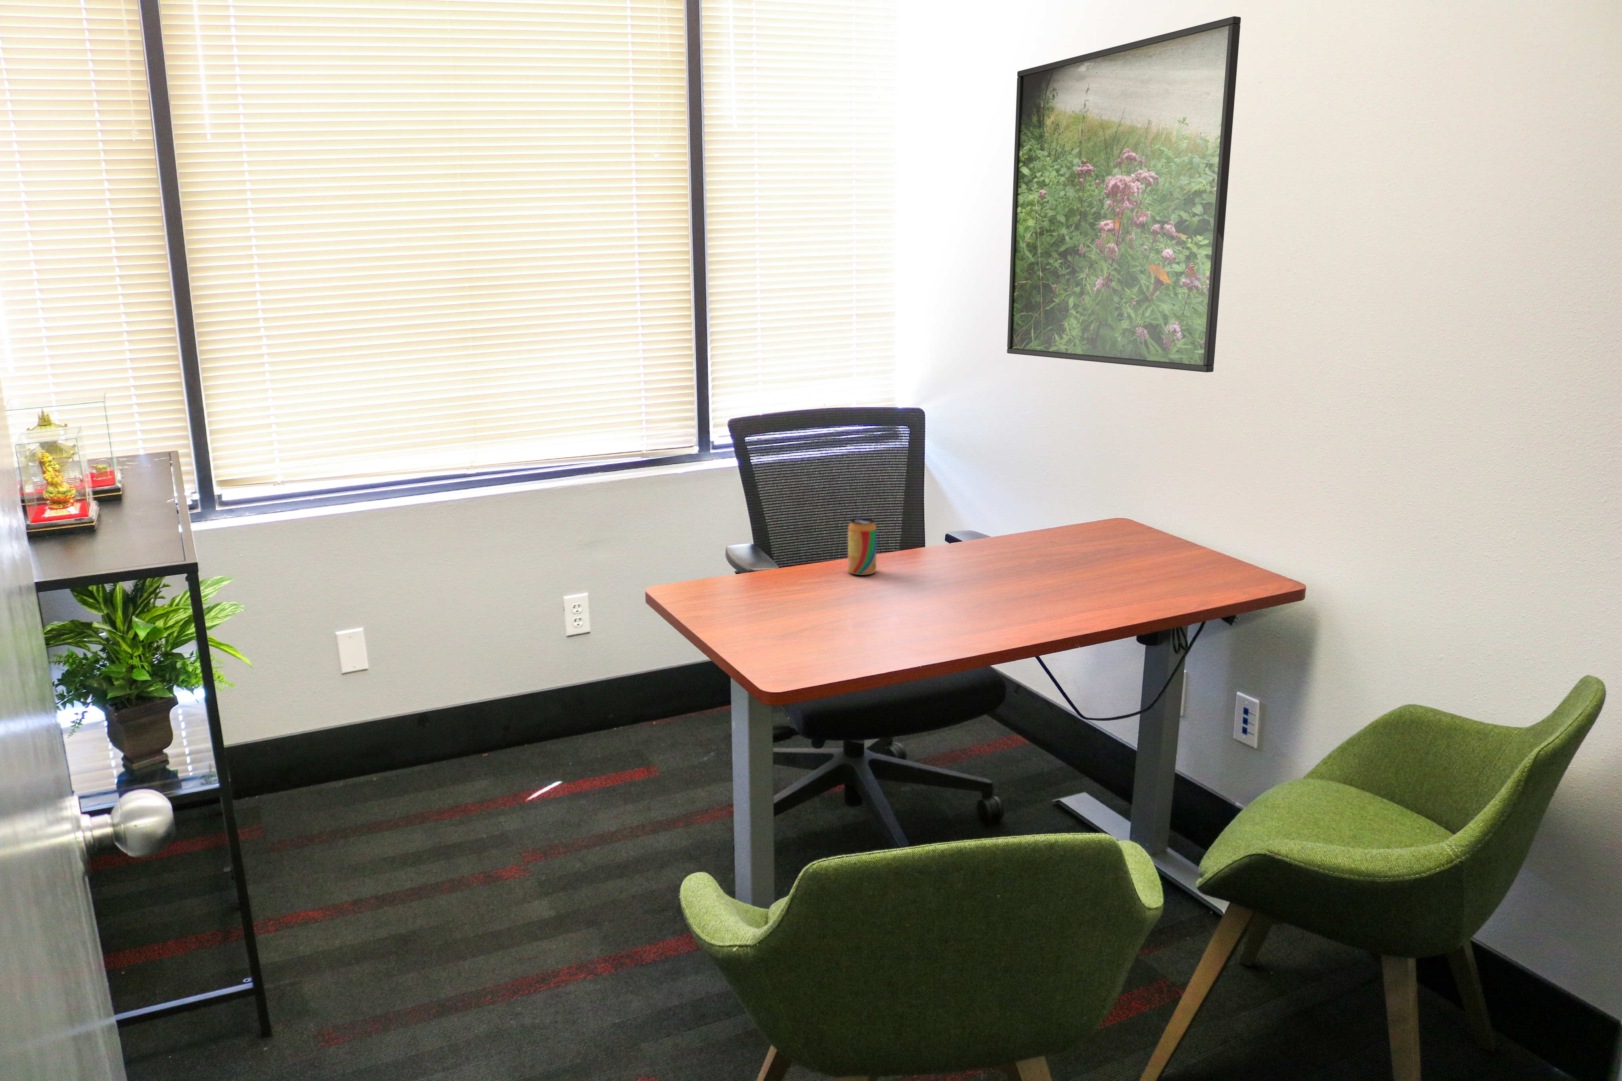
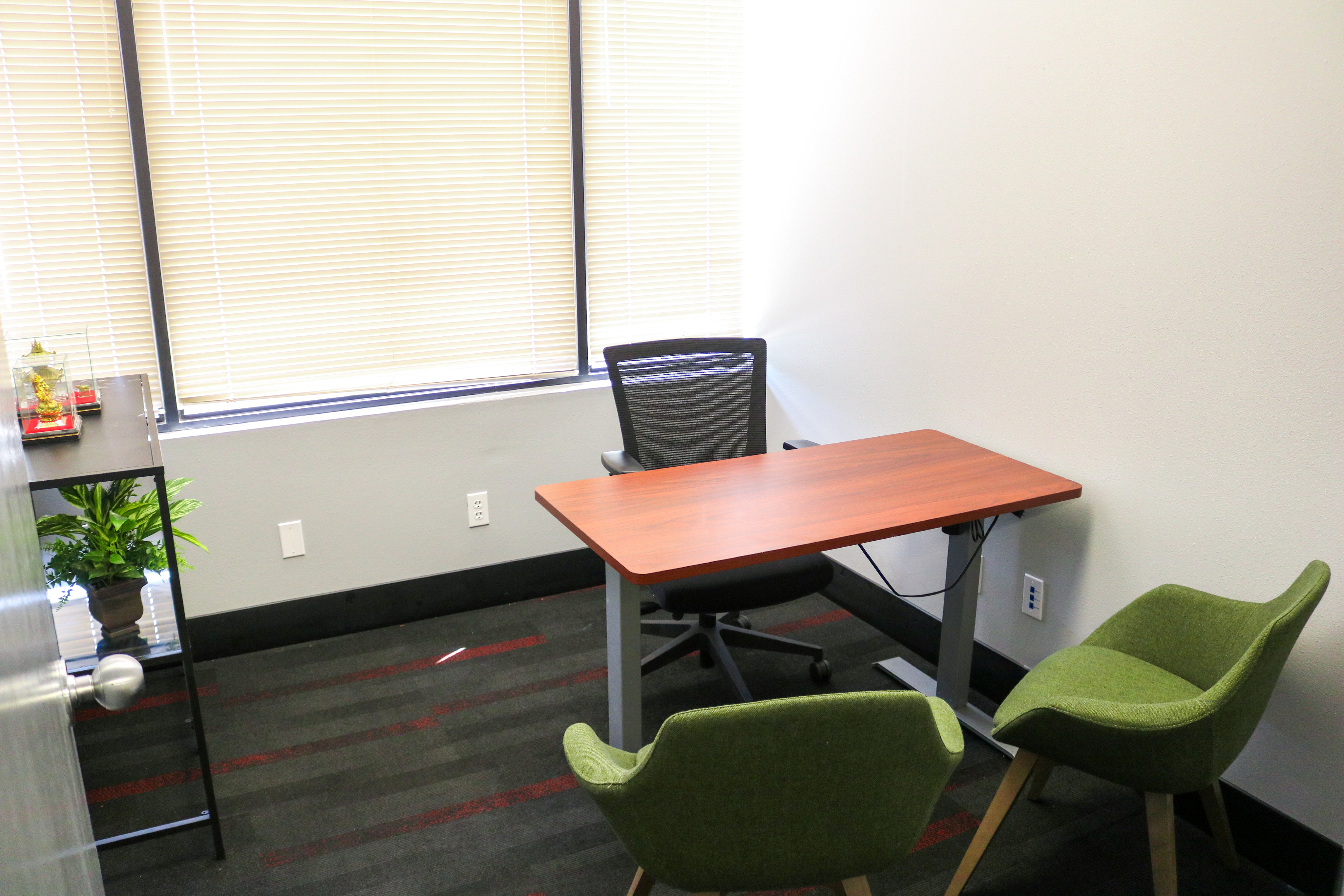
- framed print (1107, 209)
- beverage can (862, 547)
